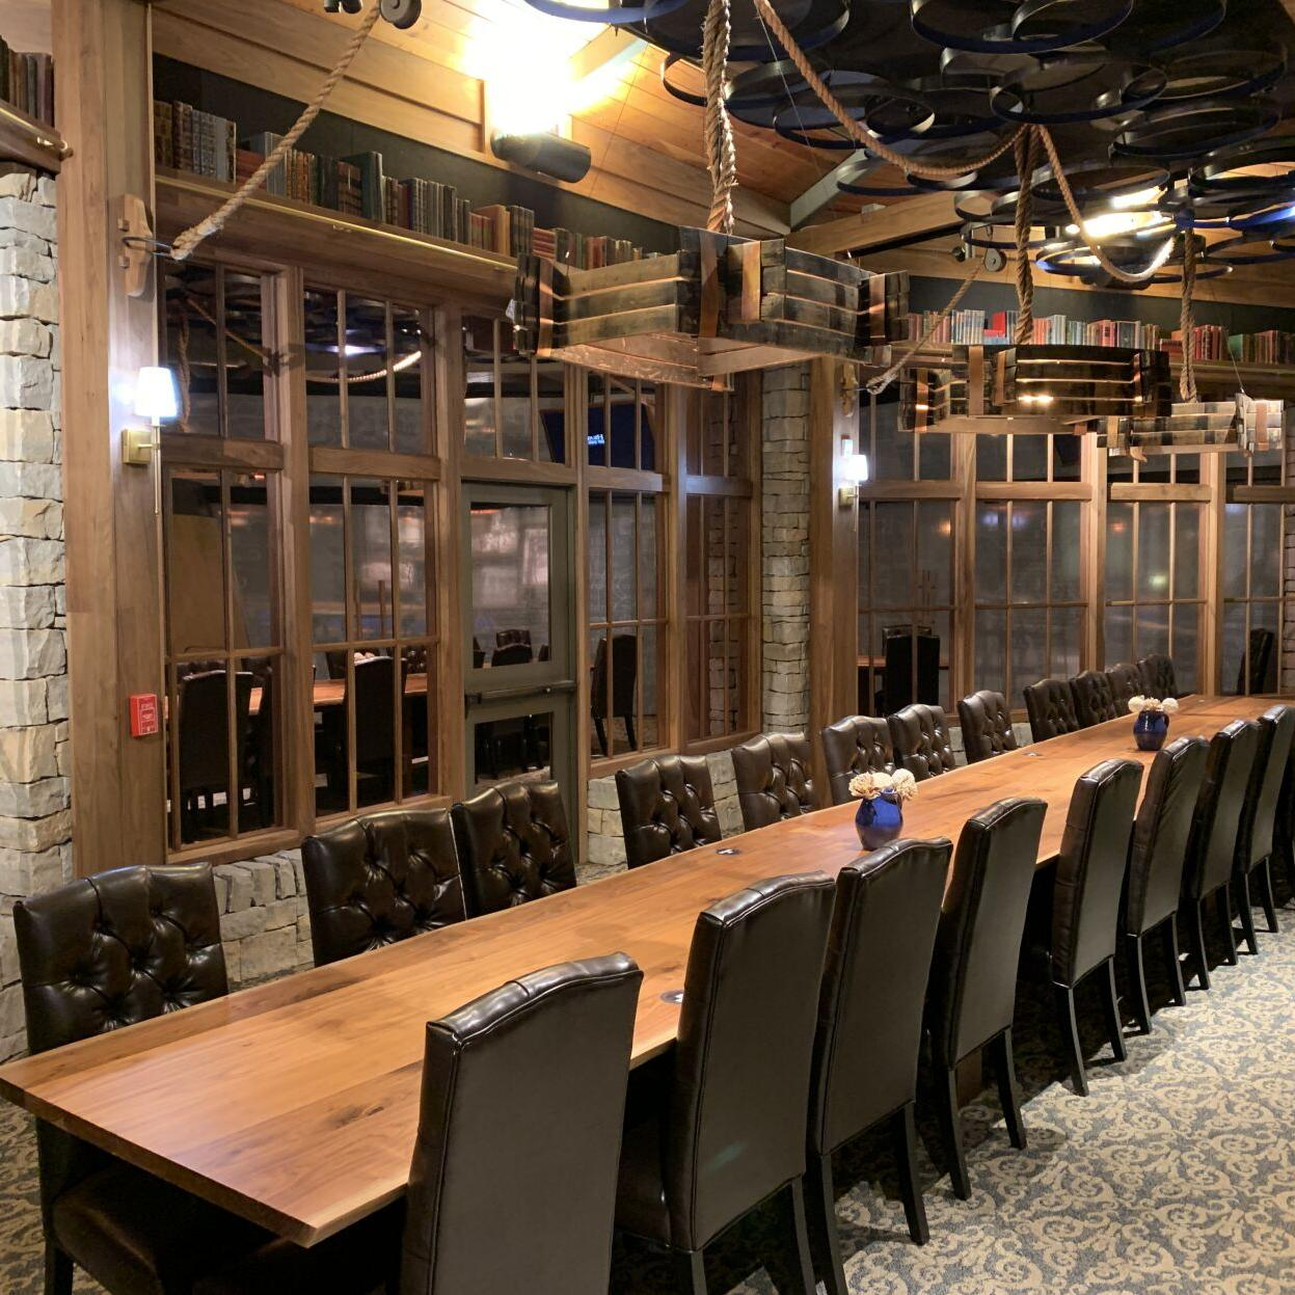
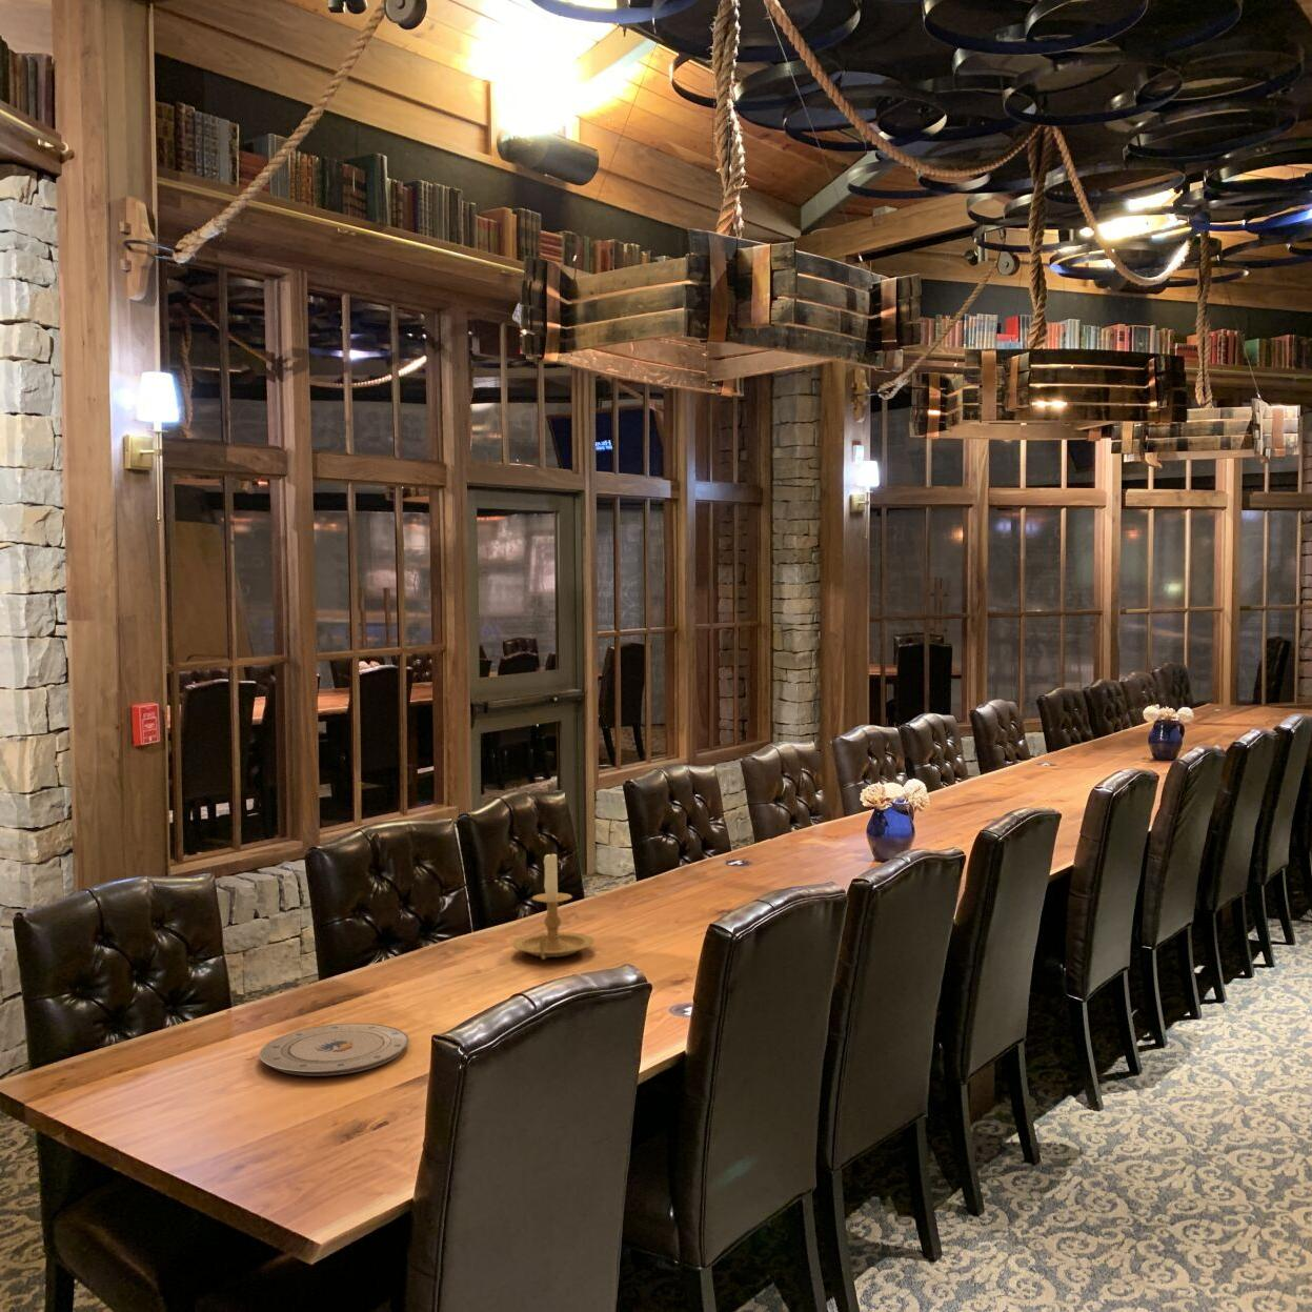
+ candle holder (551, 901)
+ plate (334, 1049)
